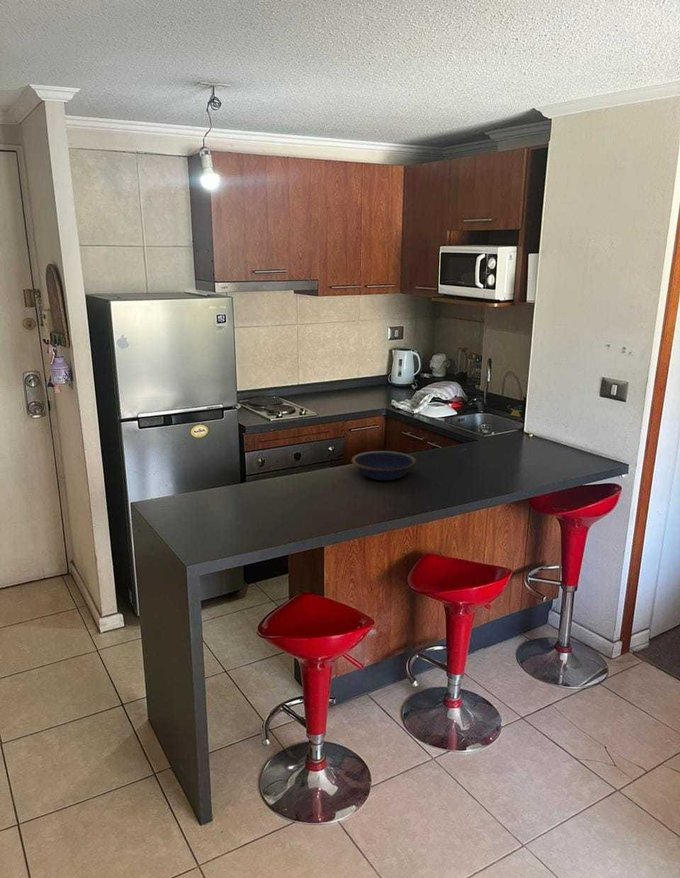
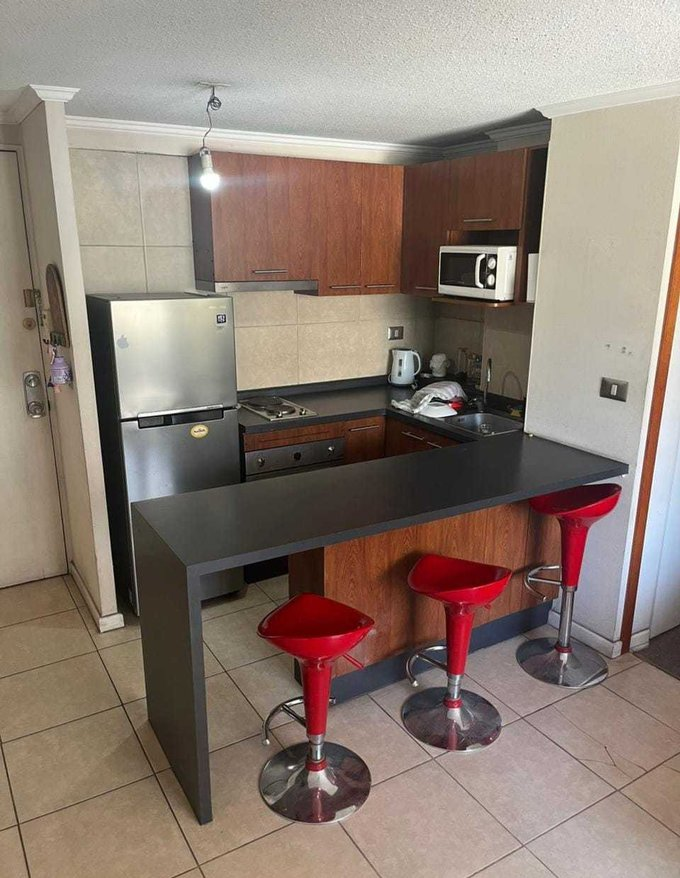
- bowl (383, 468)
